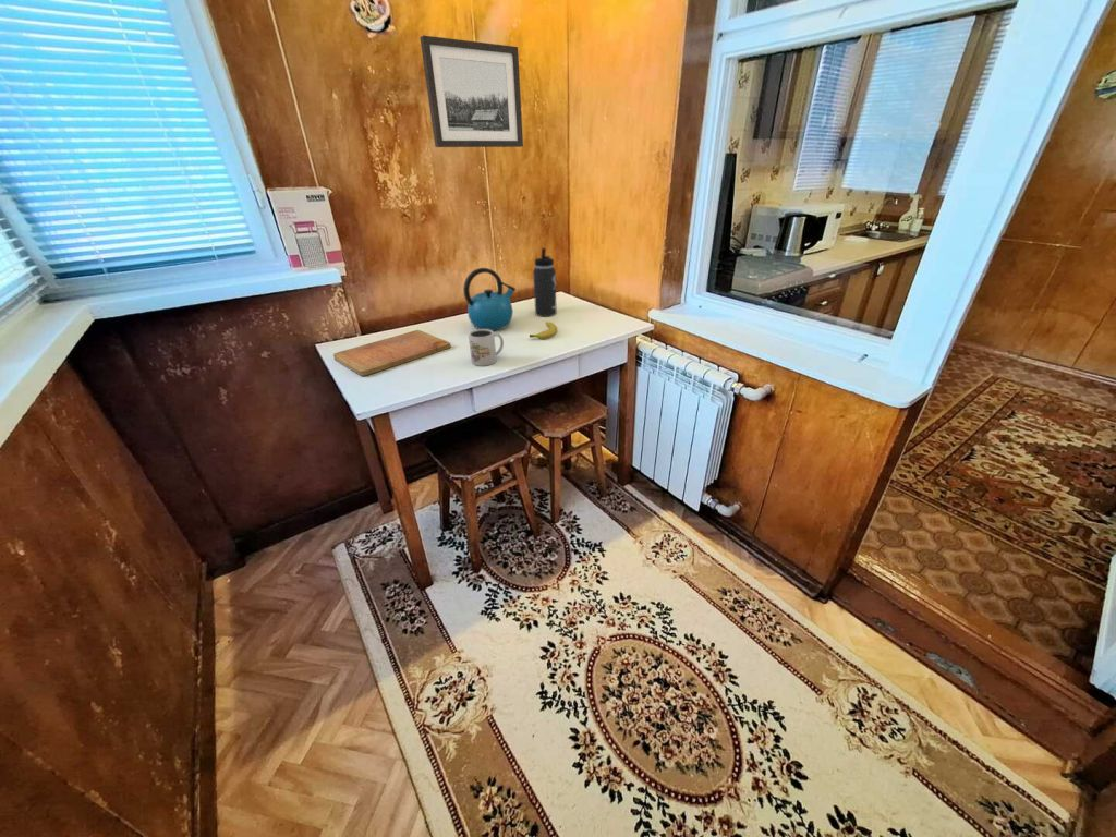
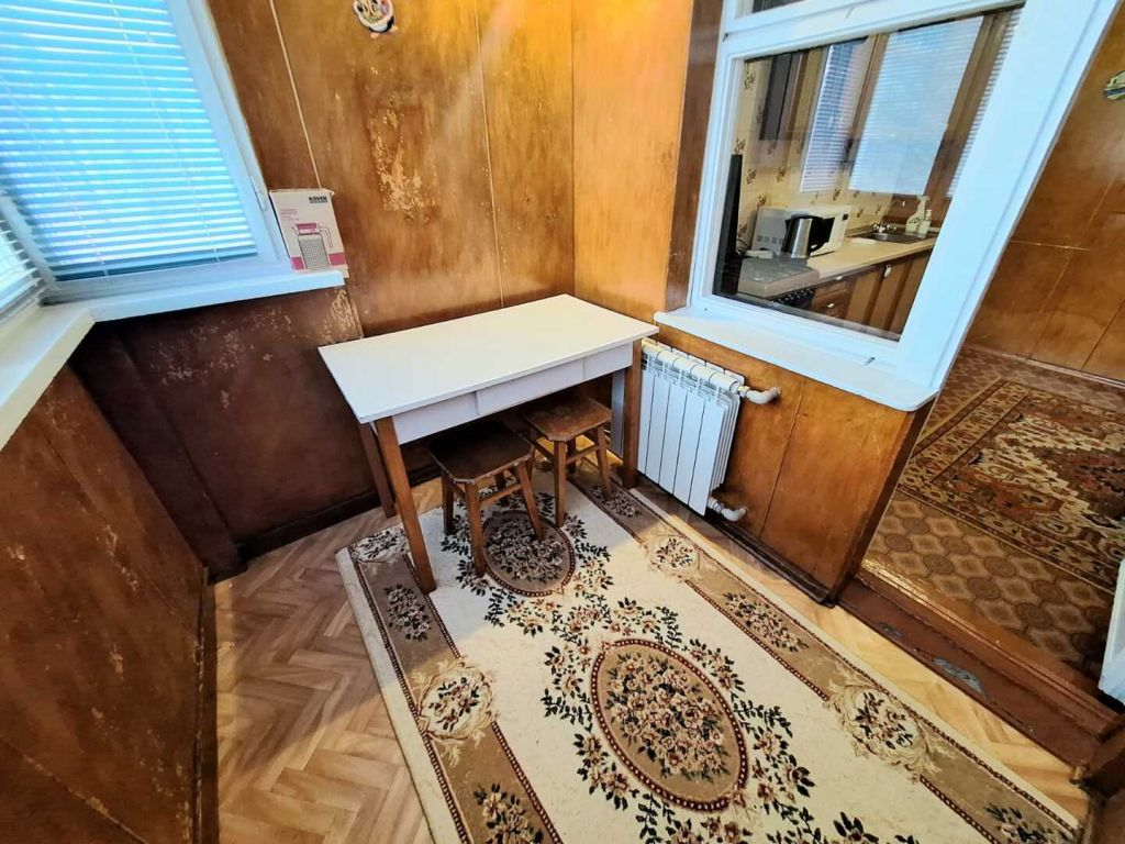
- fruit (543, 331)
- mug (487, 345)
- kettle (490, 298)
- thermos bottle (545, 281)
- wall art (476, 97)
- cutting board (392, 350)
